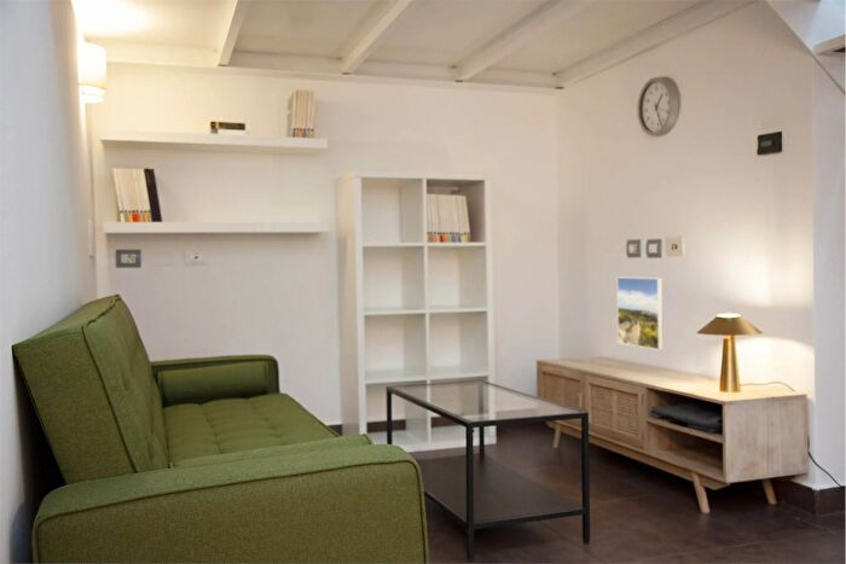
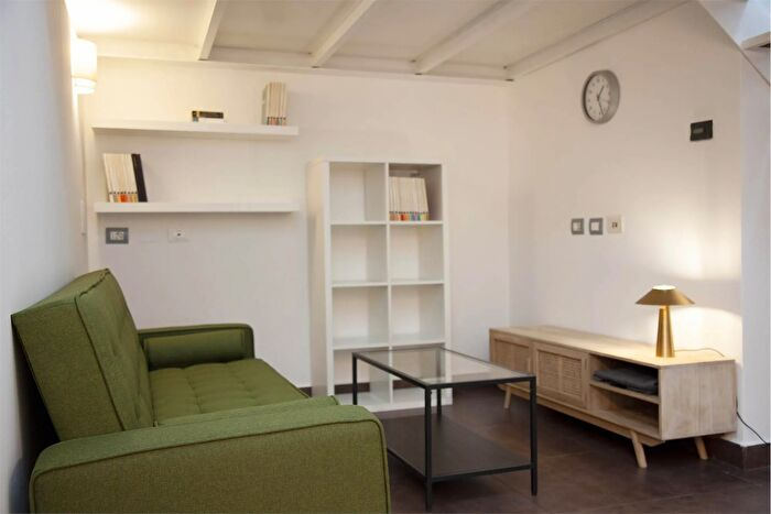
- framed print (638, 312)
